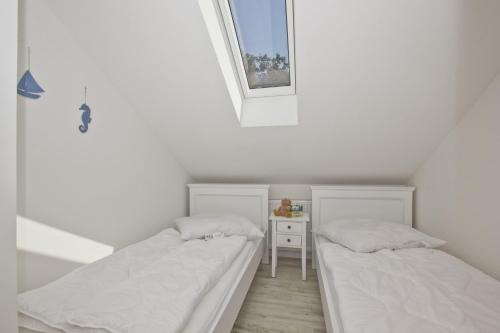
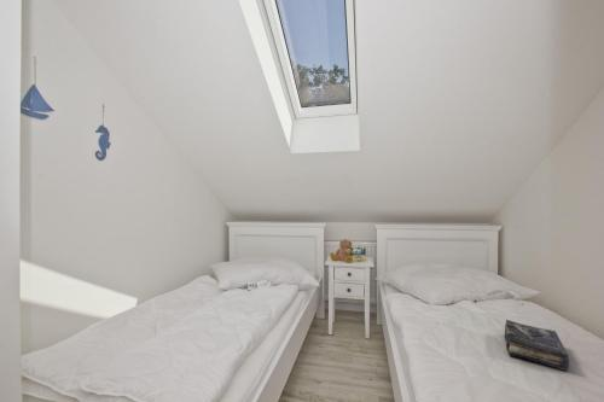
+ book (533, 342)
